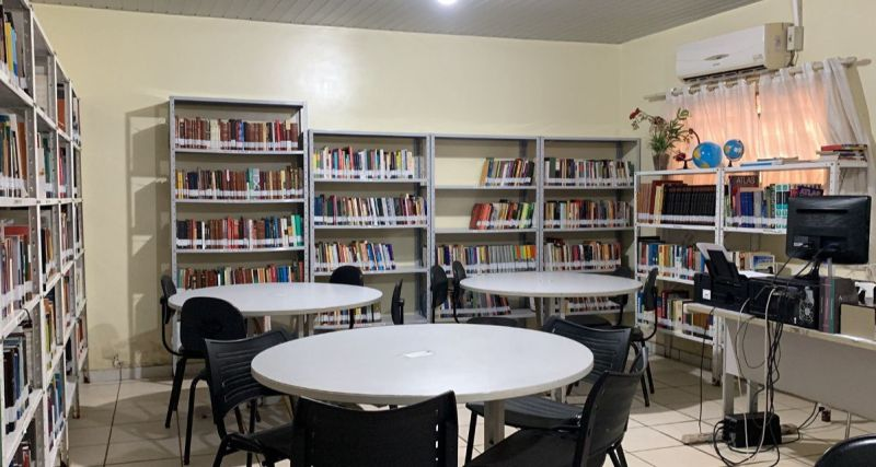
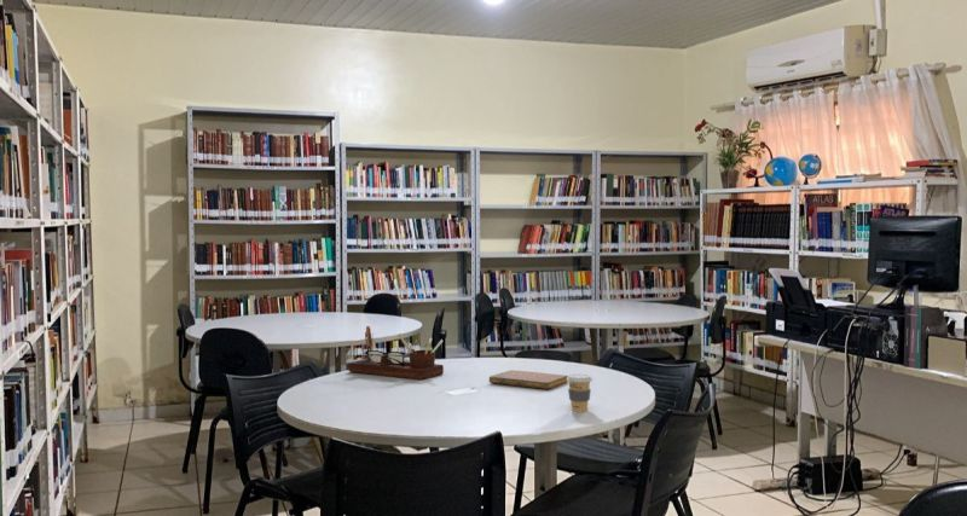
+ coffee cup (579, 393)
+ desk organizer (398, 352)
+ notebook (528, 378)
